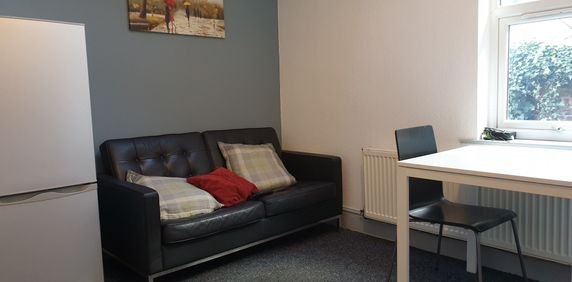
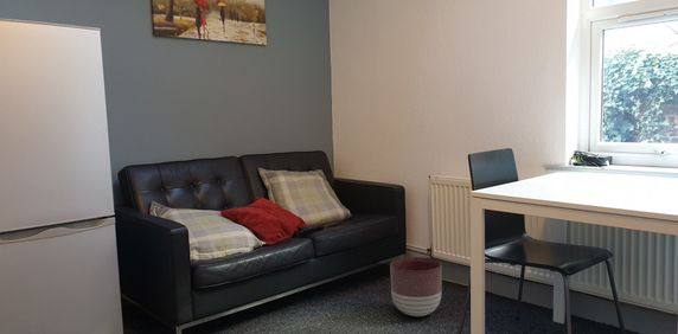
+ planter (416, 288)
